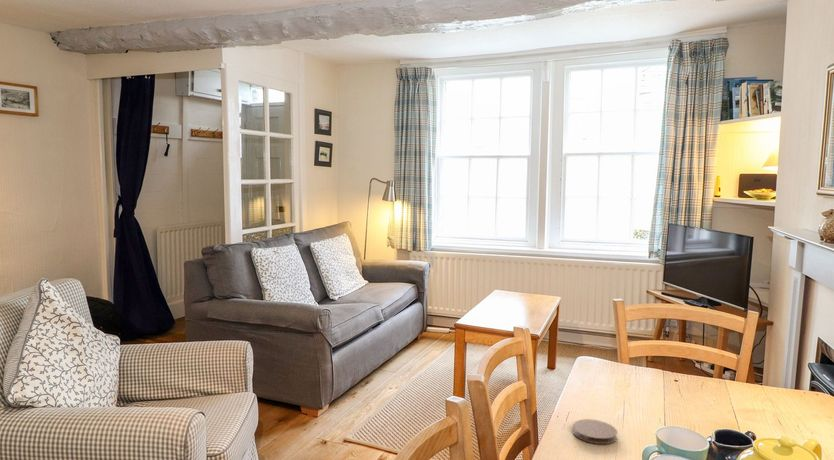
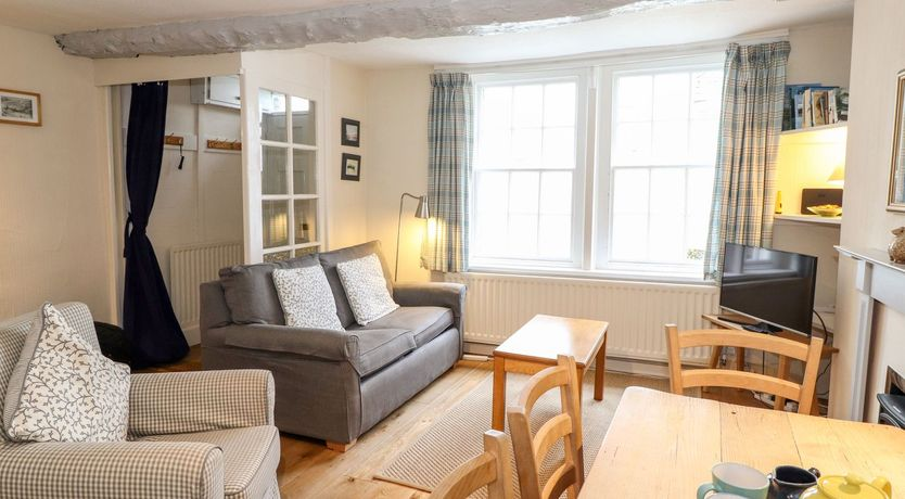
- coaster (594, 431)
